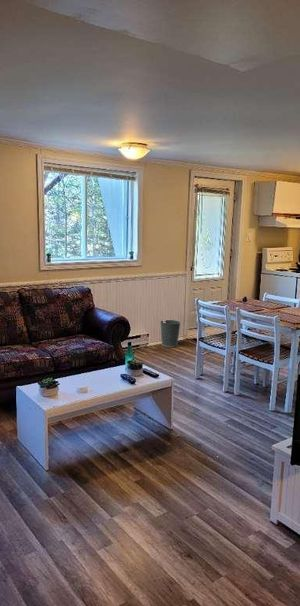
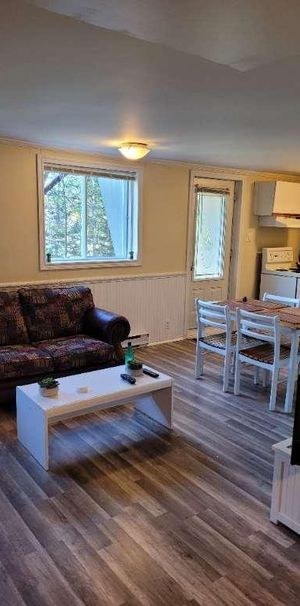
- wastebasket (169, 333)
